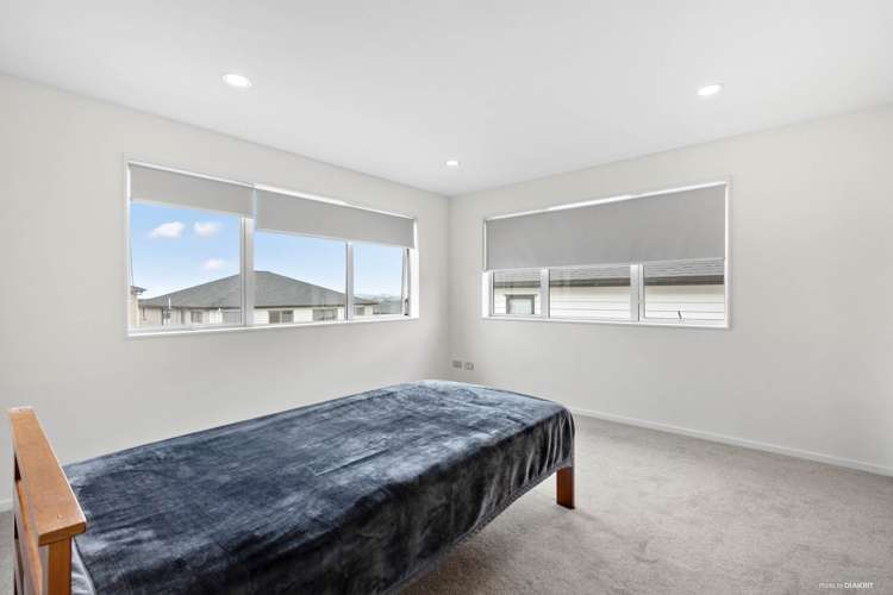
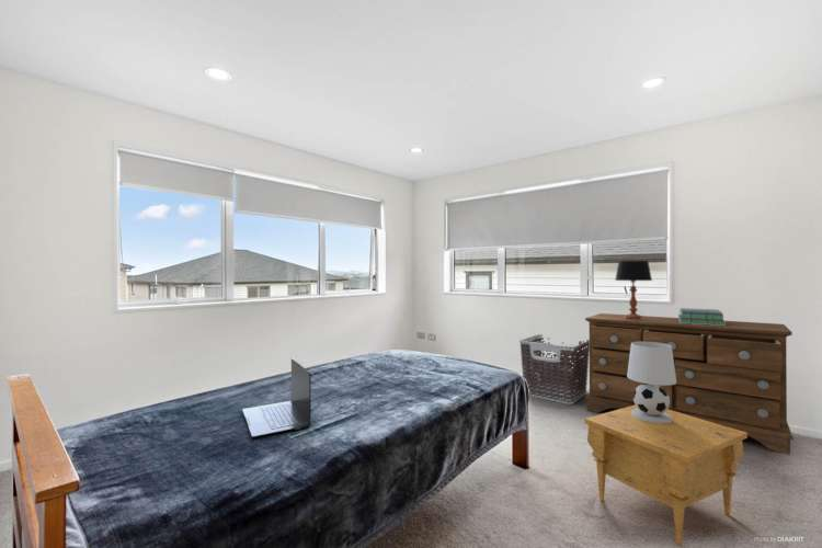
+ laptop (274, 403)
+ table lamp (651, 379)
+ nightstand (662, 466)
+ table lamp (632, 289)
+ clothes hamper (555, 366)
+ dresser (675, 373)
+ stack of books (699, 316)
